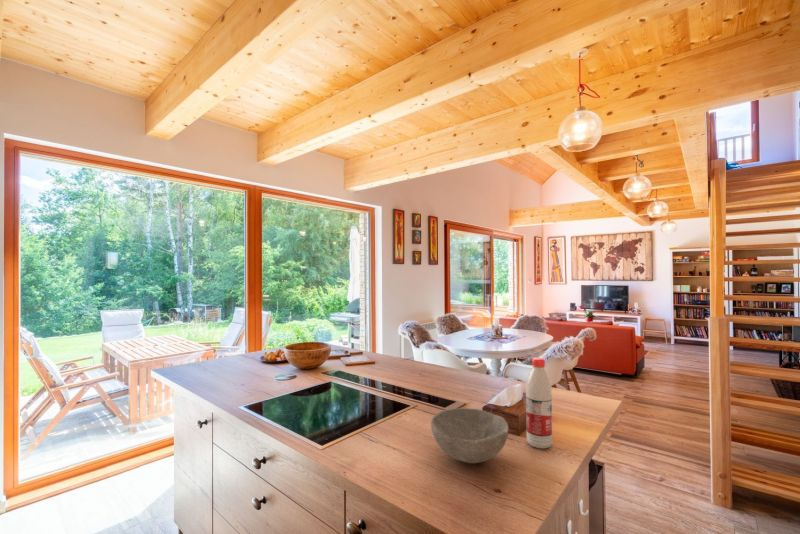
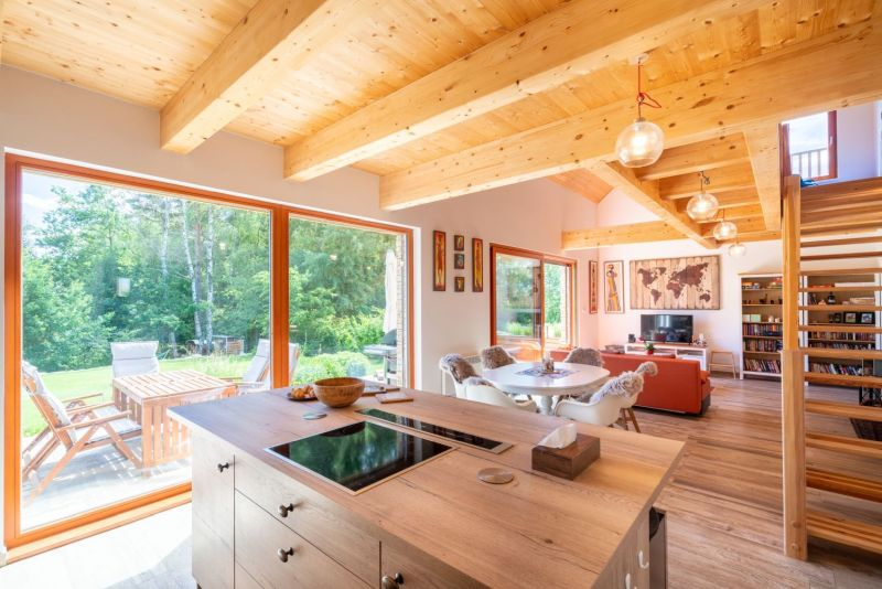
- bowl (469, 439)
- water bottle (538, 401)
